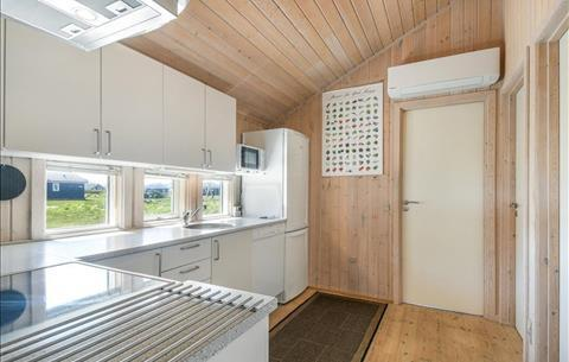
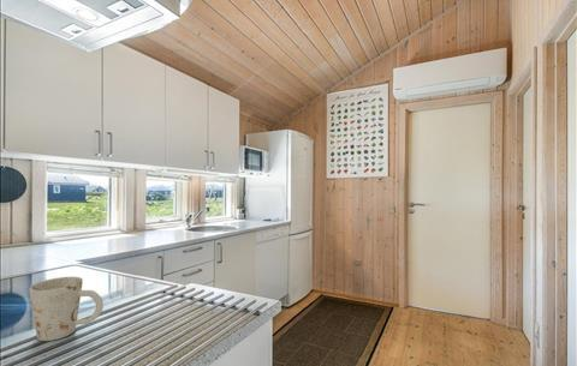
+ mug (69, 307)
